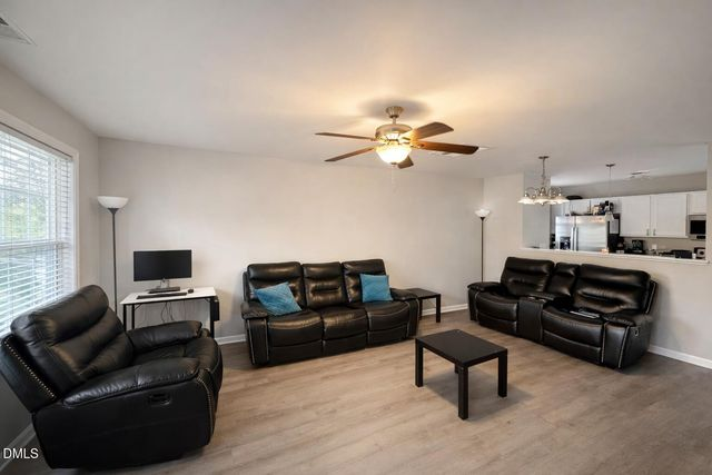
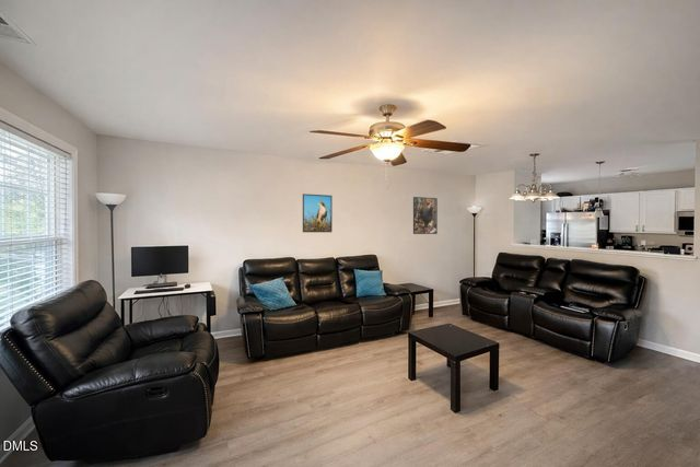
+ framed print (424, 215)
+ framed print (317, 213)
